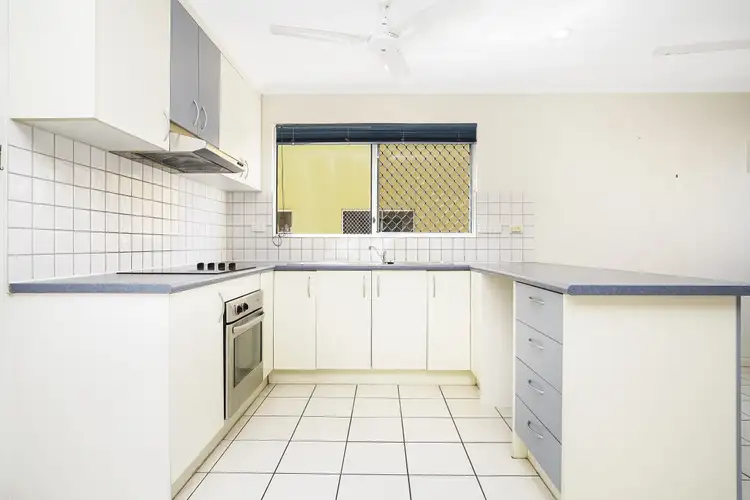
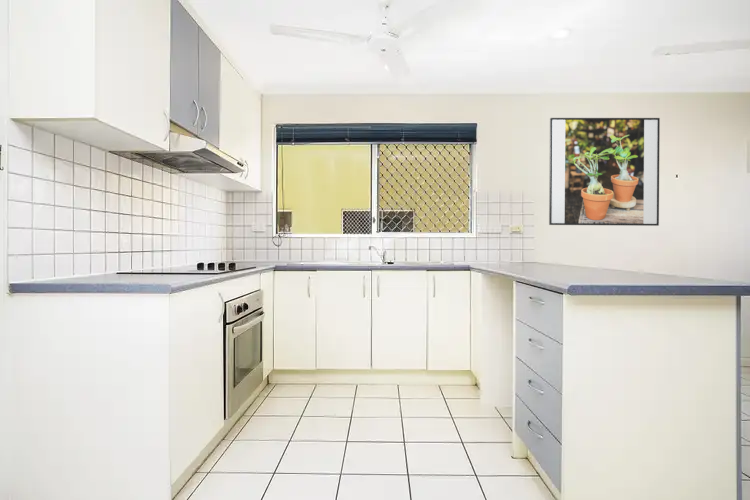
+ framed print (604, 171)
